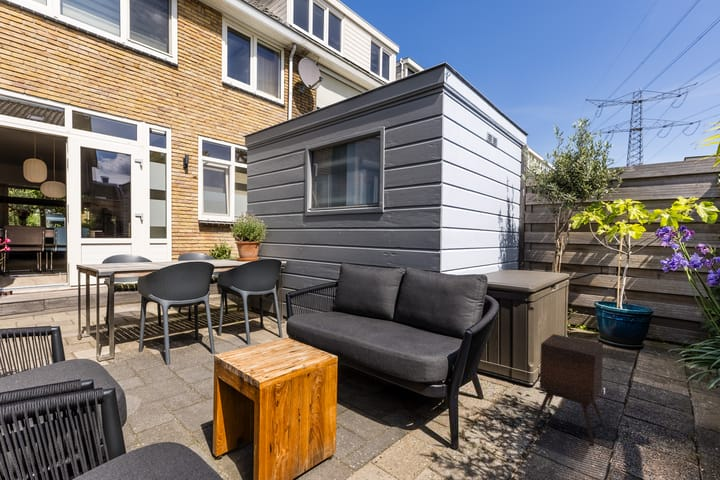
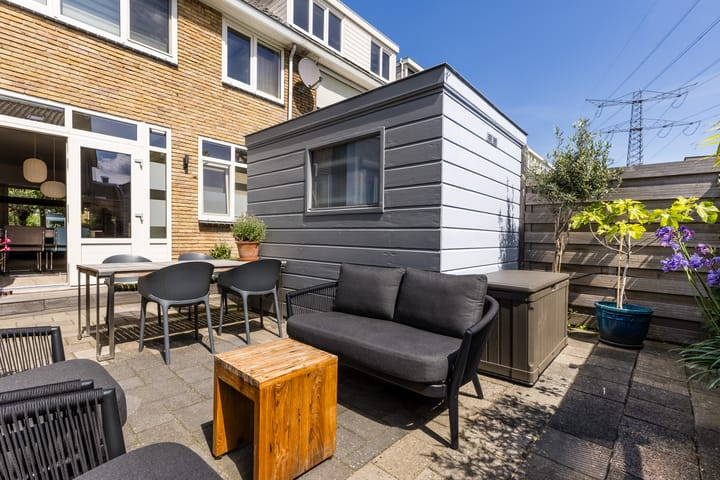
- side table (569, 383)
